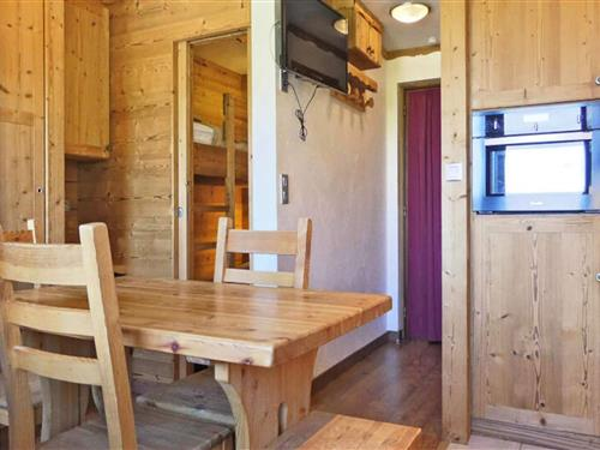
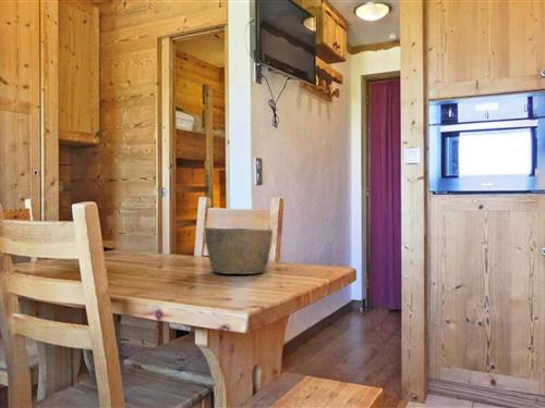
+ bowl (239, 249)
